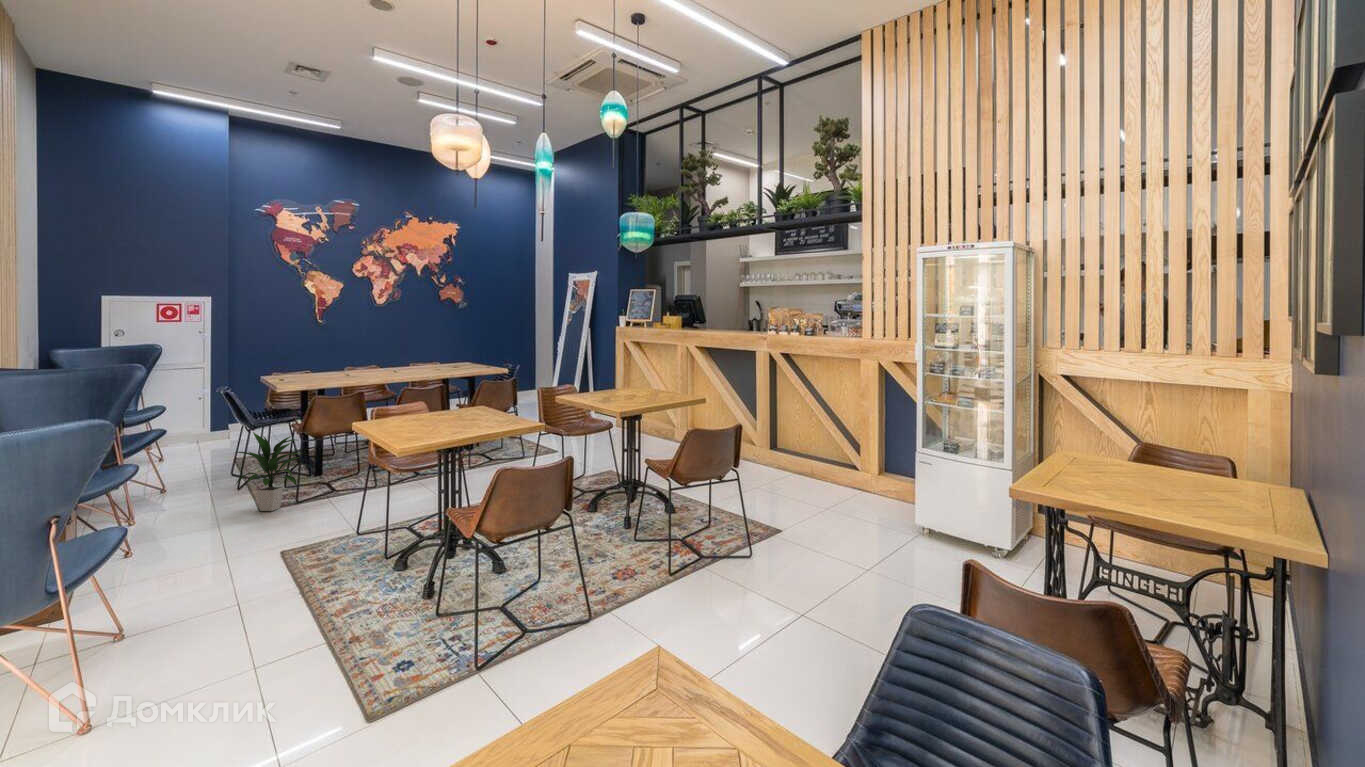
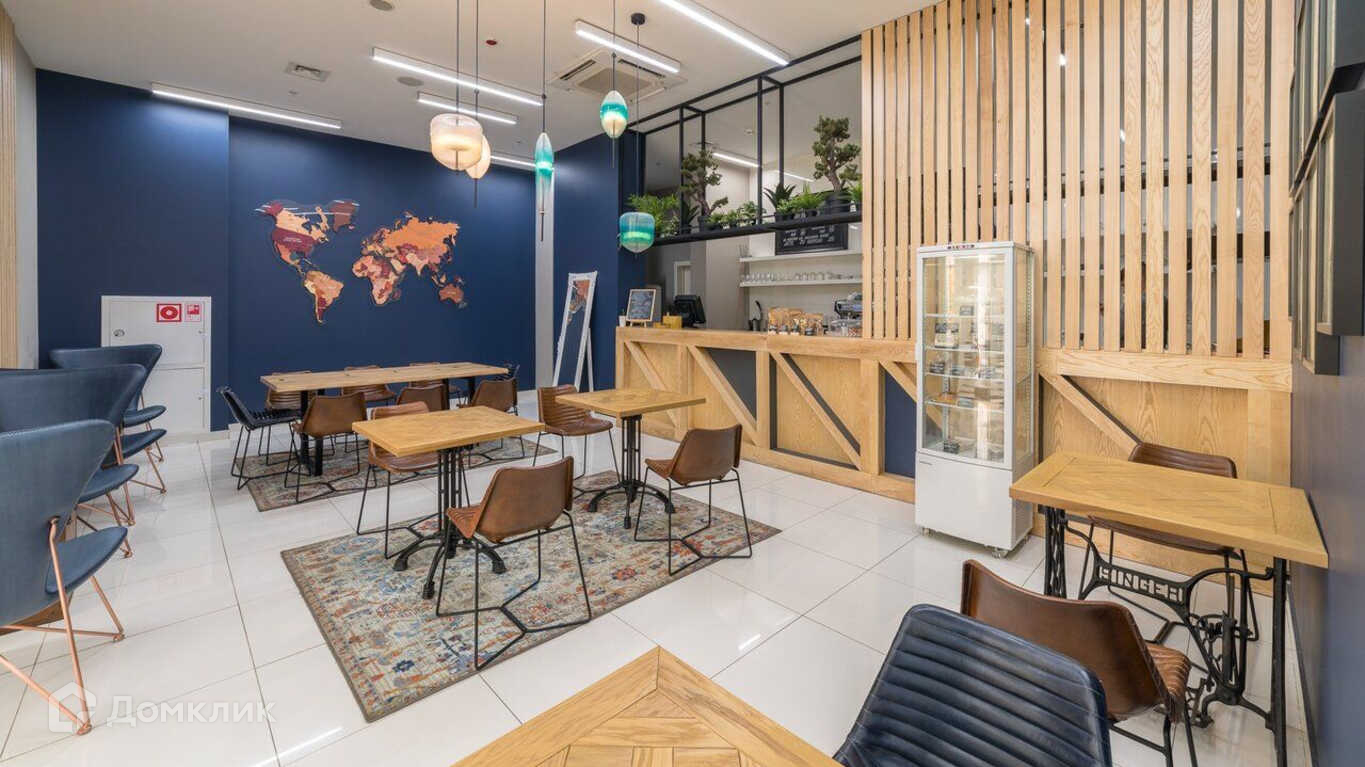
- indoor plant (272, 470)
